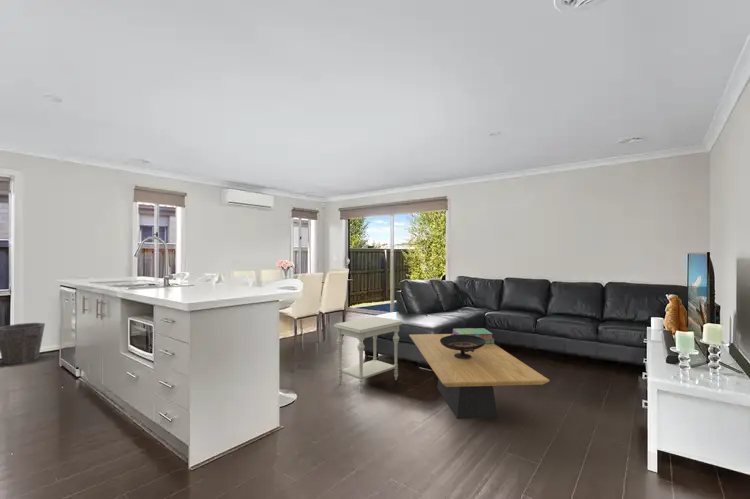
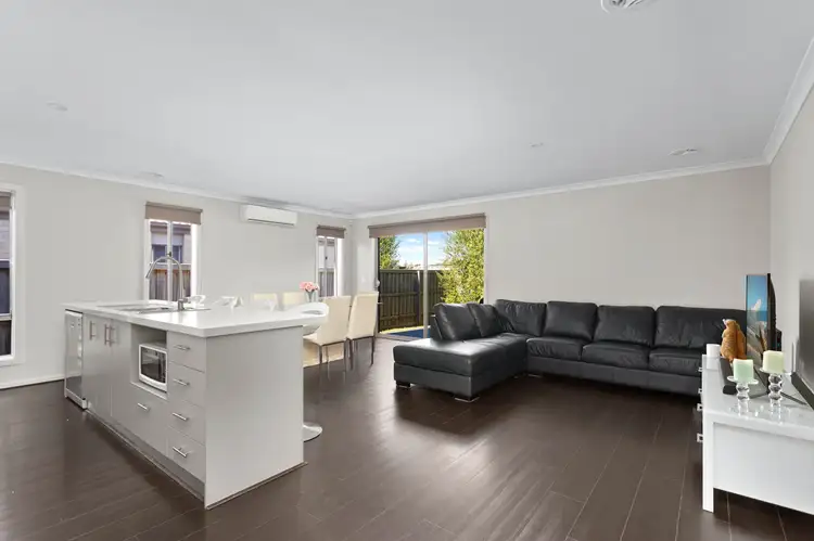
- coffee table (464, 376)
- side table (363, 350)
- decorative bowl (462, 347)
- stack of books (472, 335)
- waste bin (21, 343)
